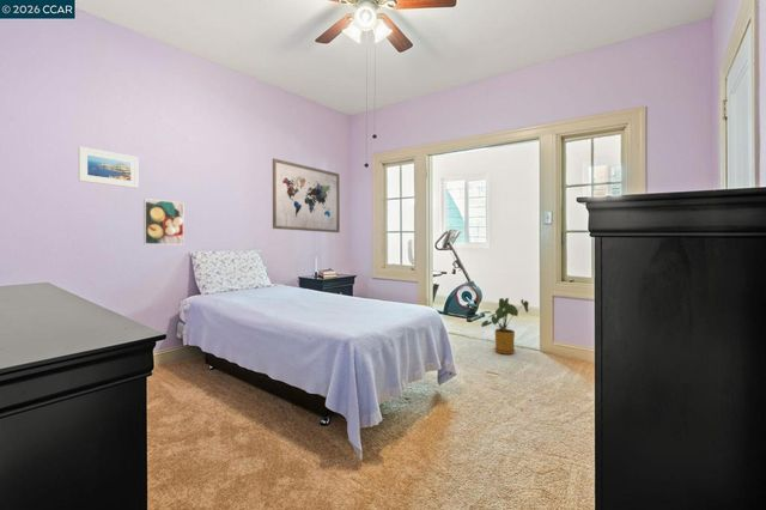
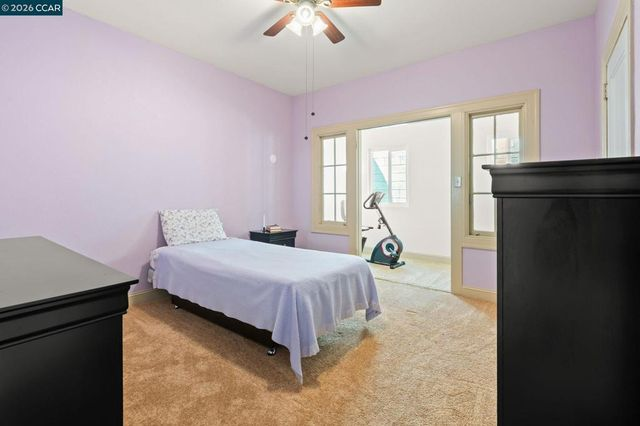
- house plant (503, 324)
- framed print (109, 168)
- wall art (309, 199)
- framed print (164, 223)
